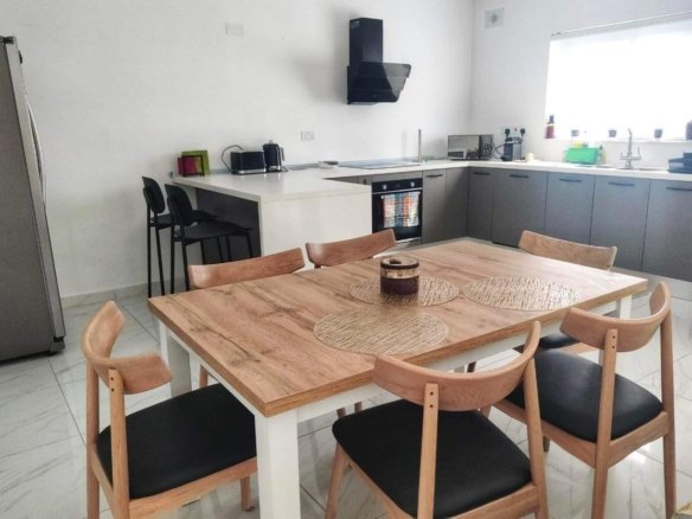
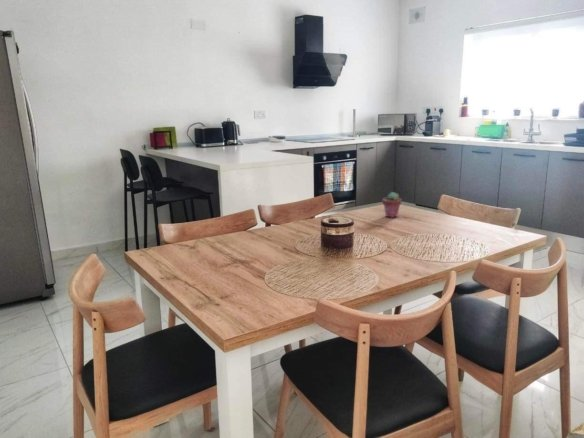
+ potted succulent (391, 204)
